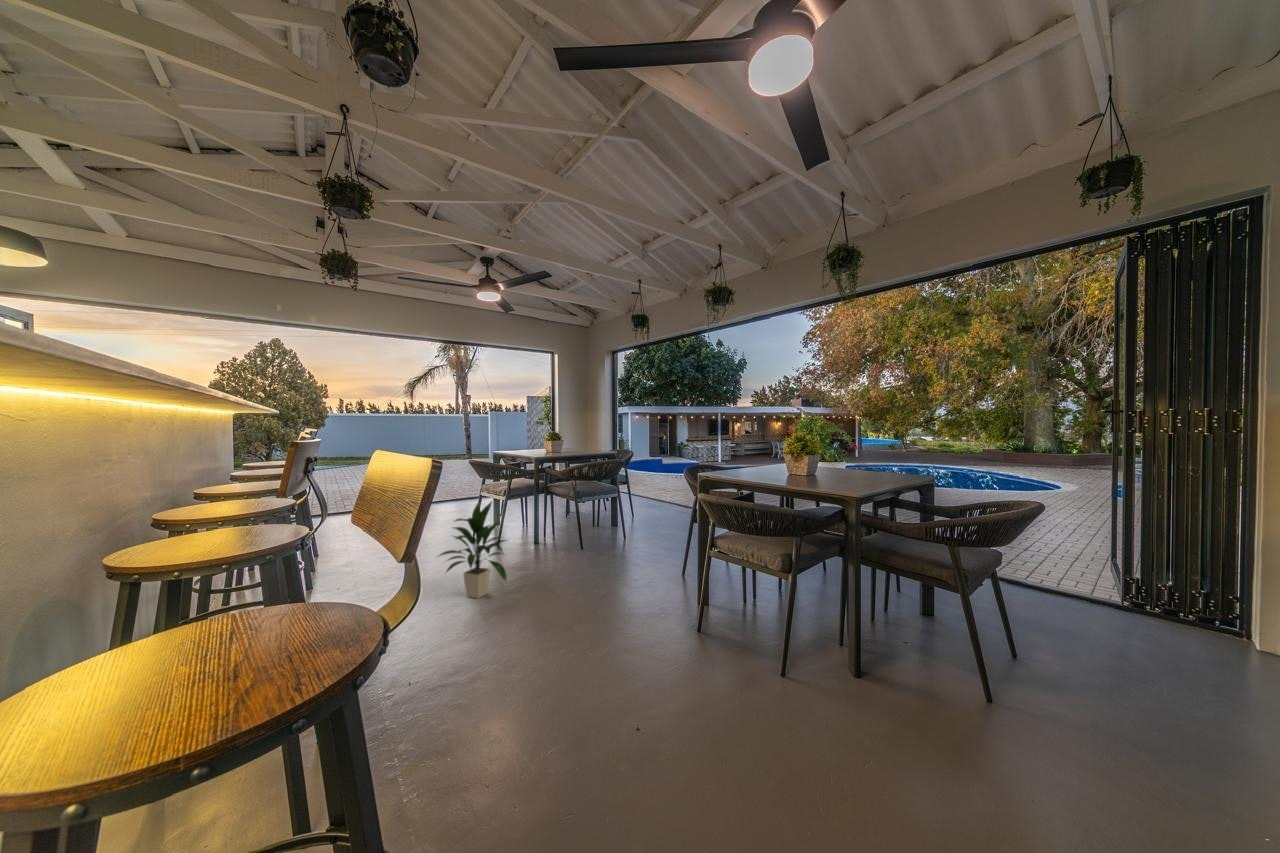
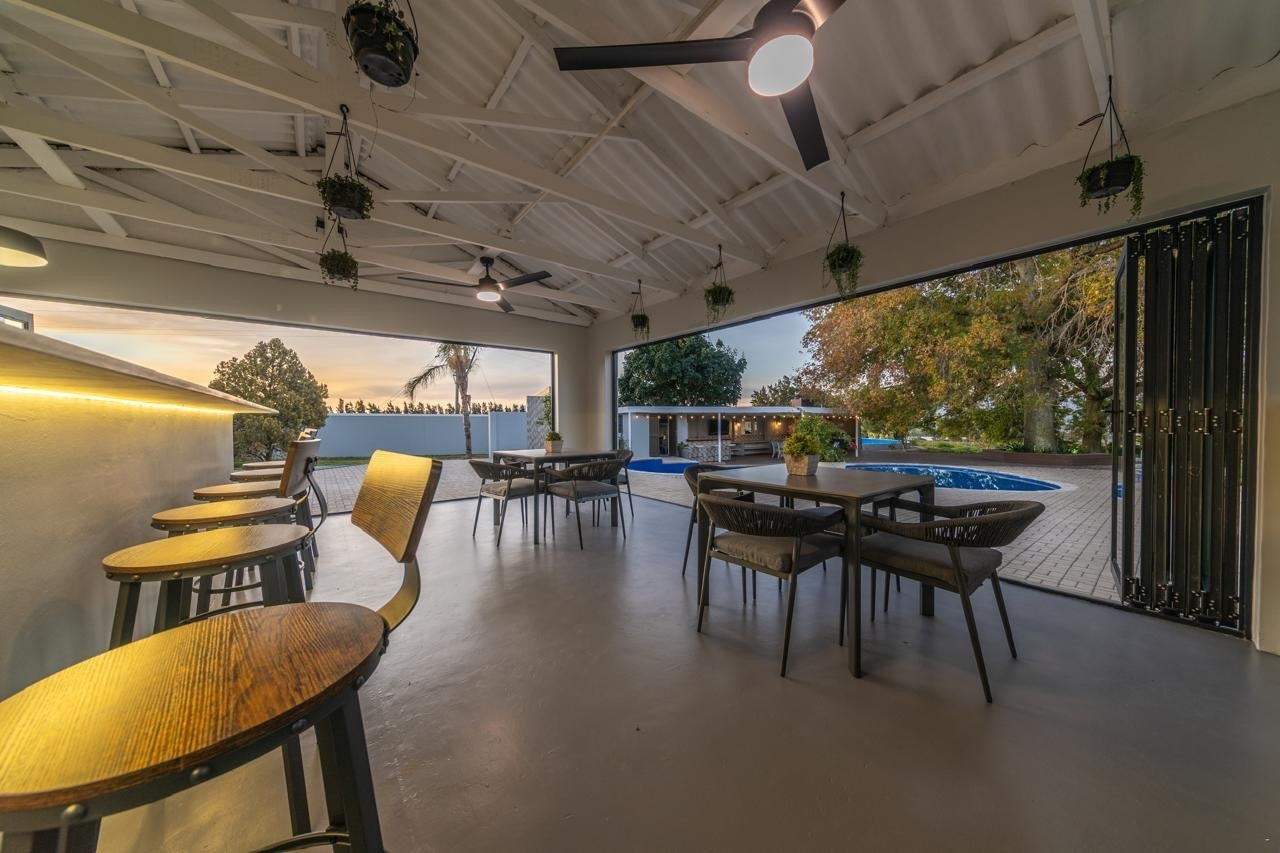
- indoor plant (477, 550)
